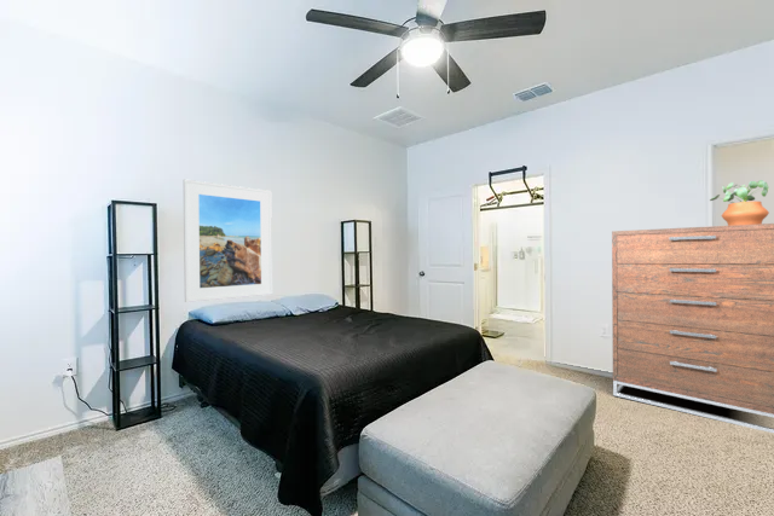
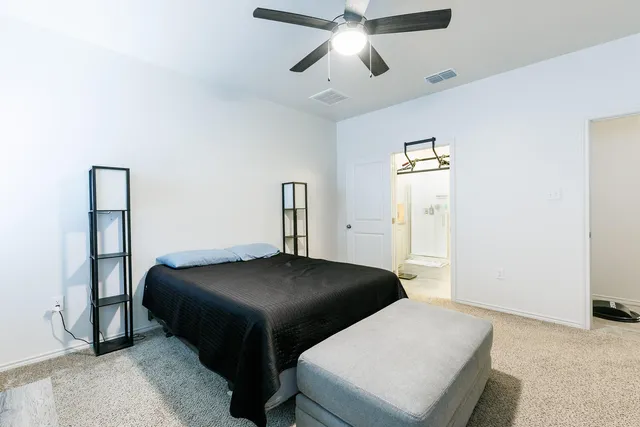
- dresser (694, 317)
- potted plant (738, 203)
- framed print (231, 242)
